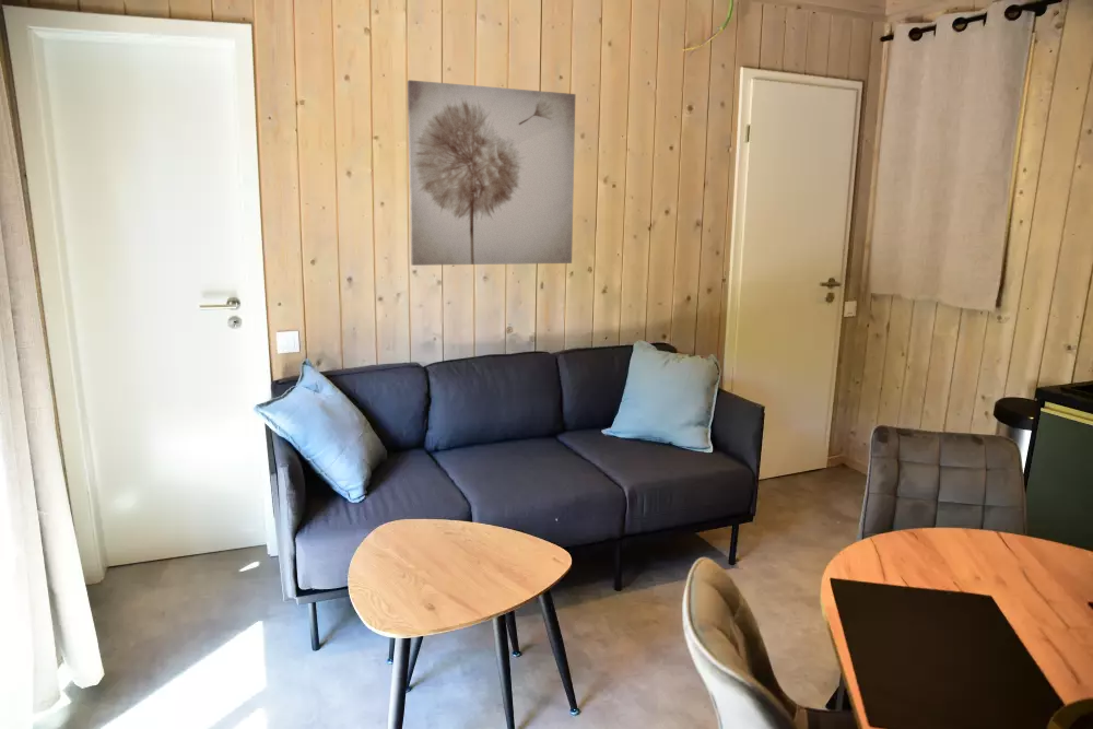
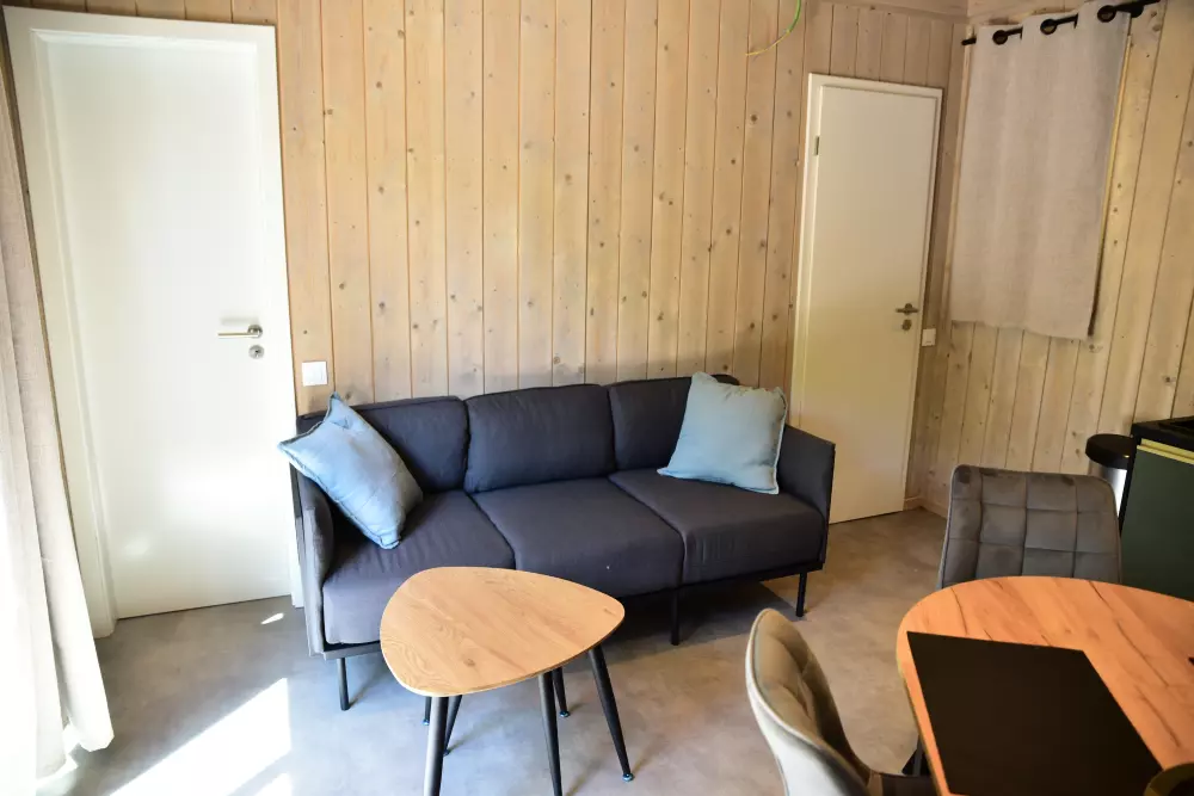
- wall art (494, 177)
